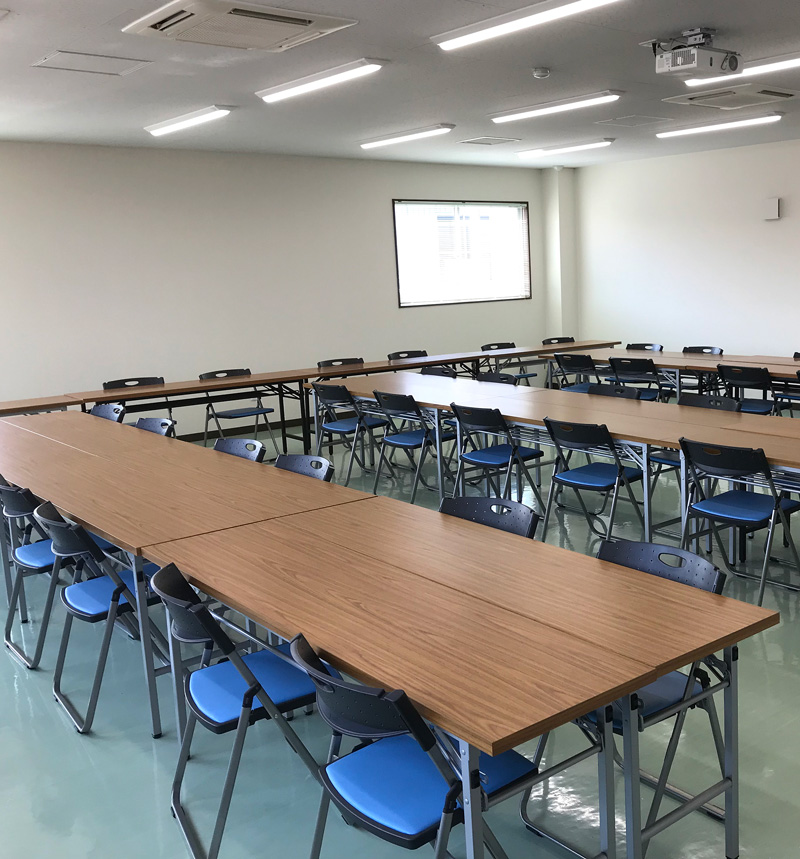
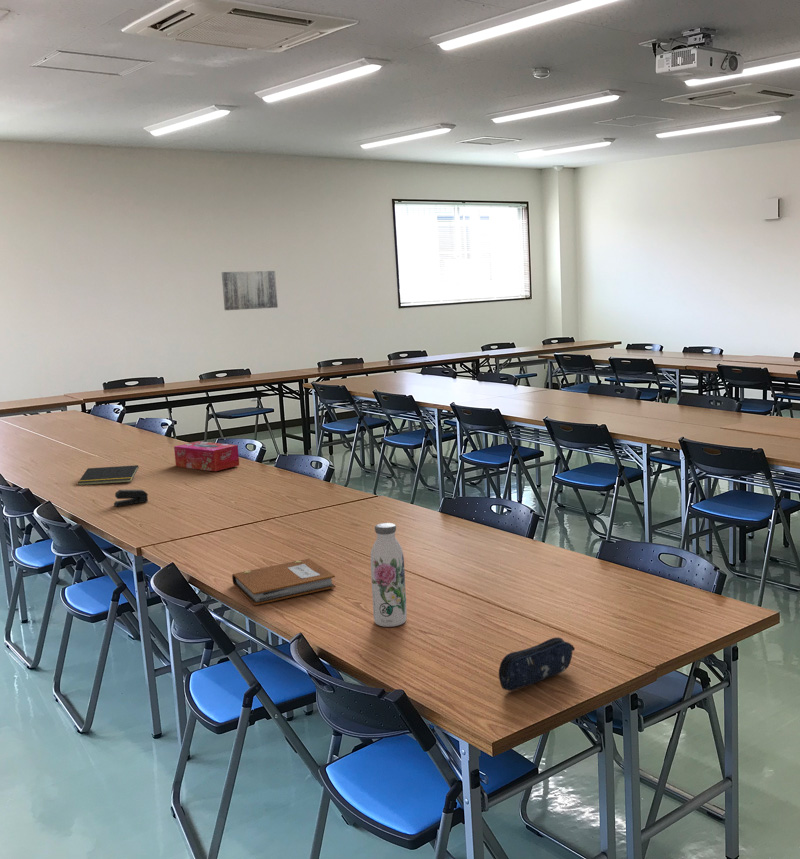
+ stapler (130, 496)
+ tissue box (206, 455)
+ notepad (108, 475)
+ notebook (284, 579)
+ pencil case (536, 663)
+ water bottle (387, 573)
+ wall art (250, 290)
